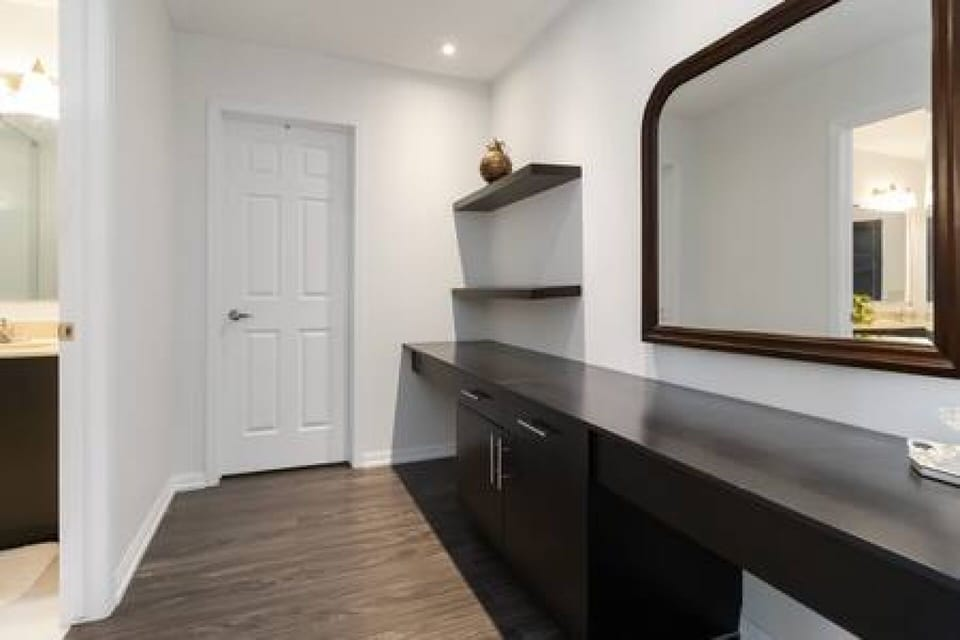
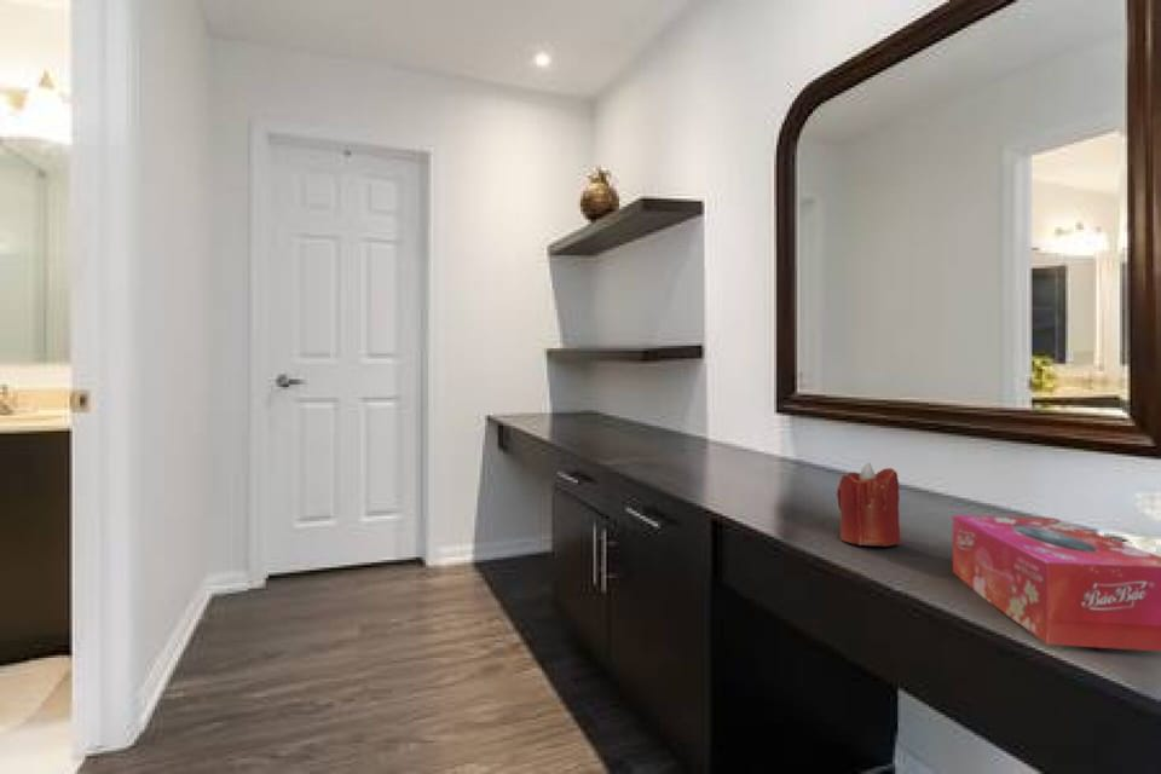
+ tissue box (1051, 572)
+ candle (868, 502)
